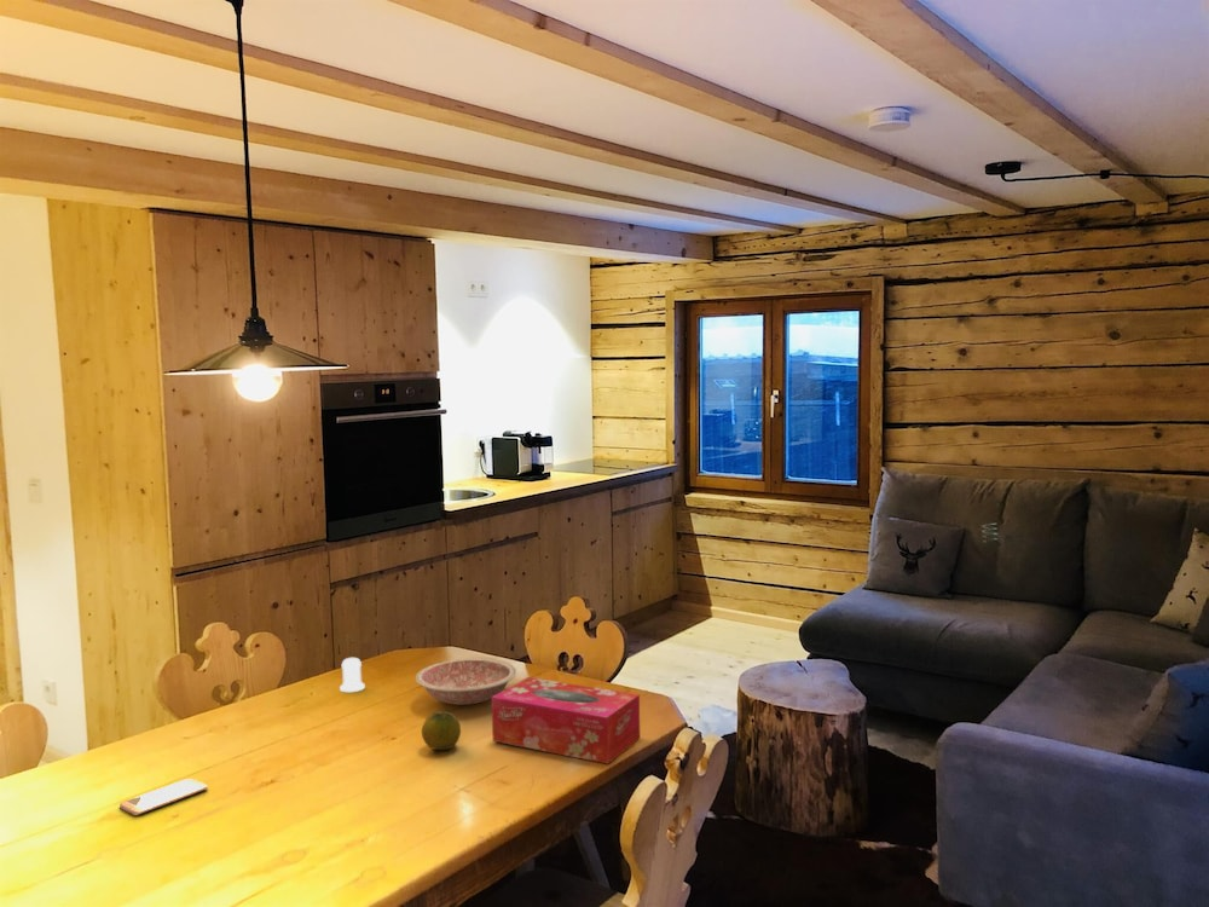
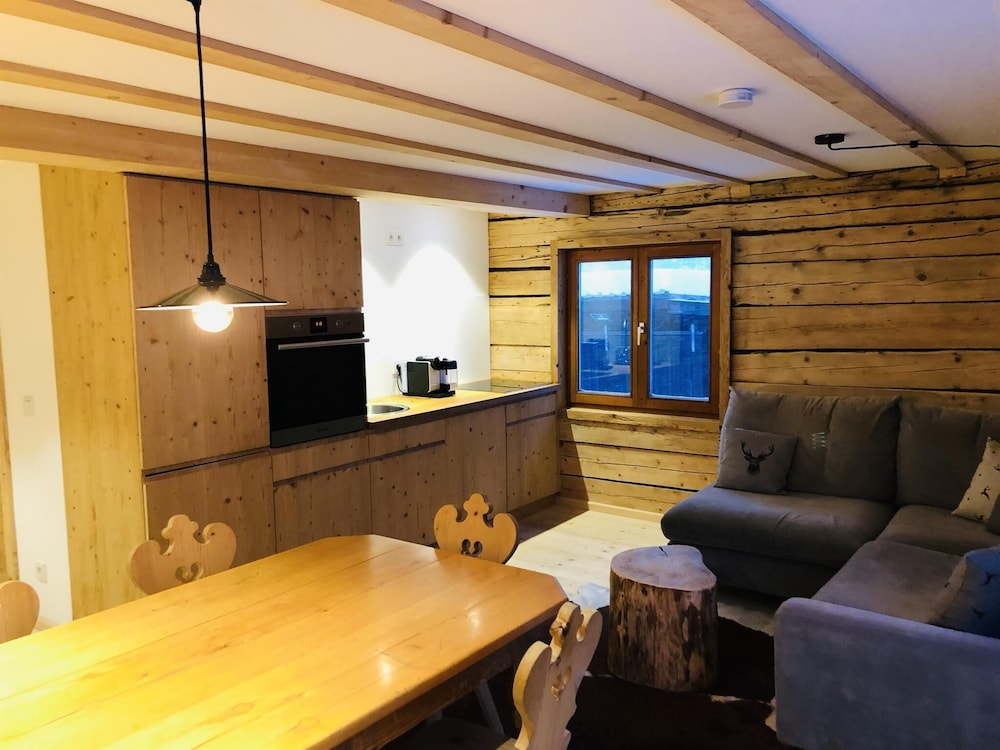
- fruit (440, 730)
- smartphone (164, 796)
- tissue box (566, 717)
- bowl (467, 686)
- salt shaker (352, 672)
